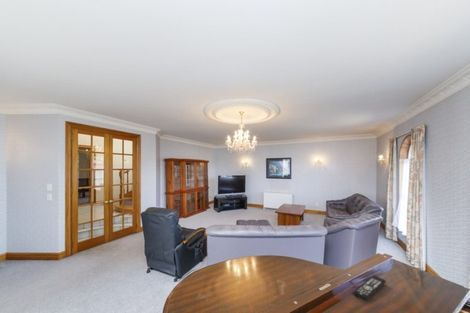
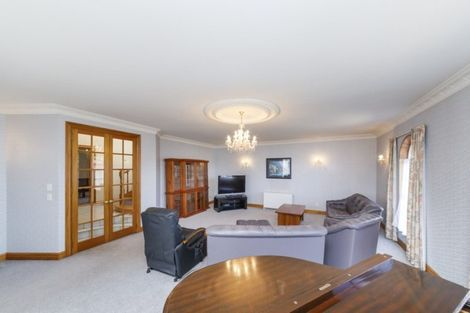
- remote control (370, 287)
